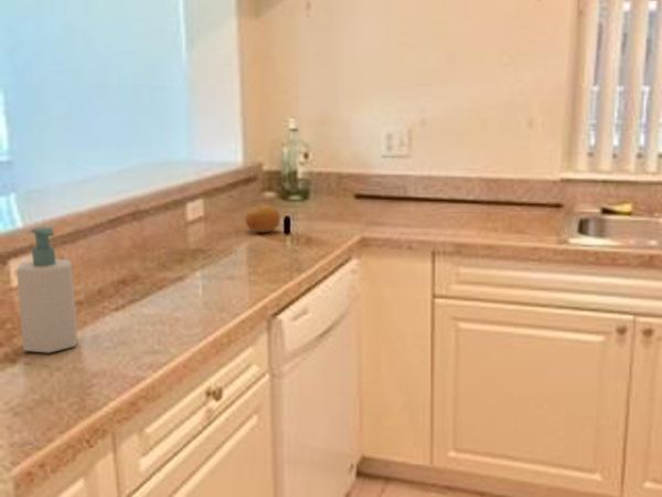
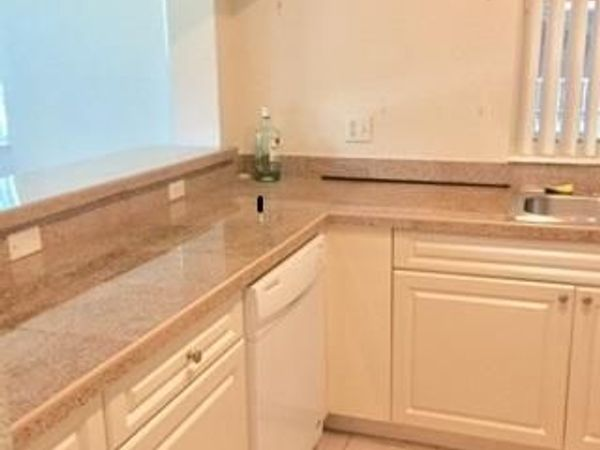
- fruit (263, 218)
- soap bottle (46, 287)
